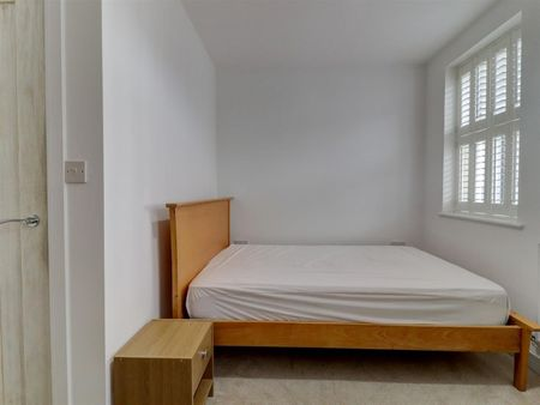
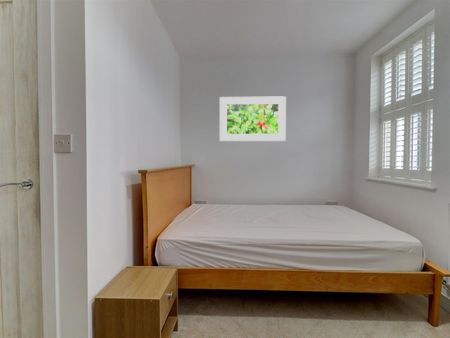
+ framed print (252, 118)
